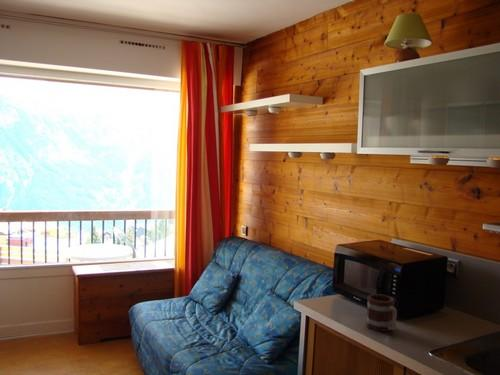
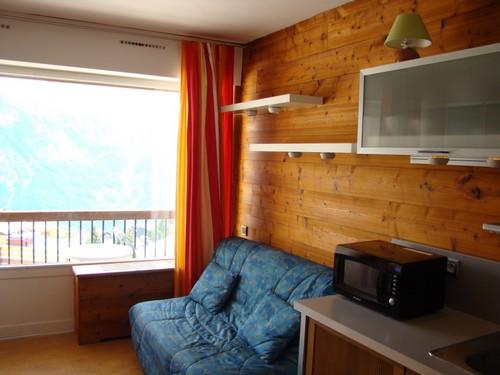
- mug (383, 314)
